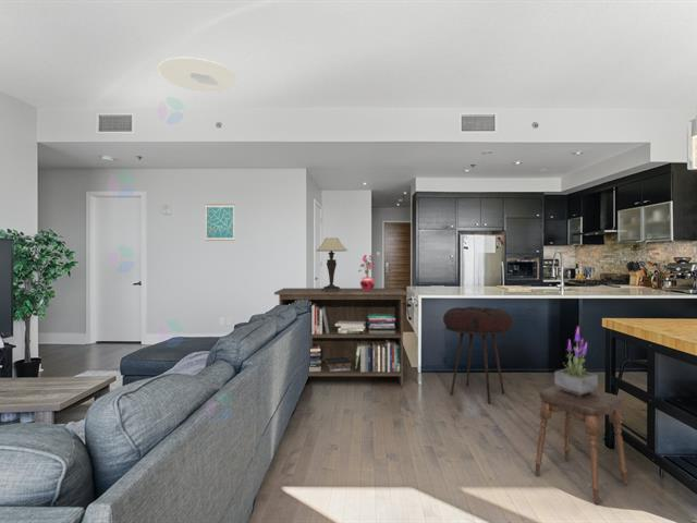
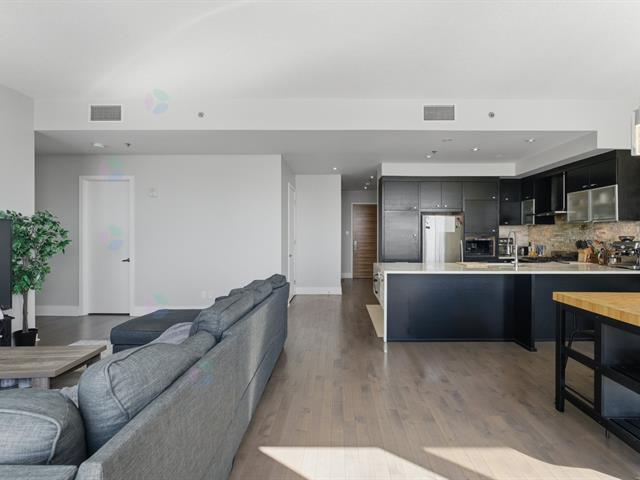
- wall art (219, 222)
- stool (586, 431)
- stool (484, 351)
- ceiling light (198, 72)
- storage cabinet (341, 335)
- potted plant (366, 271)
- potted plant (575, 357)
- table lamp (331, 264)
